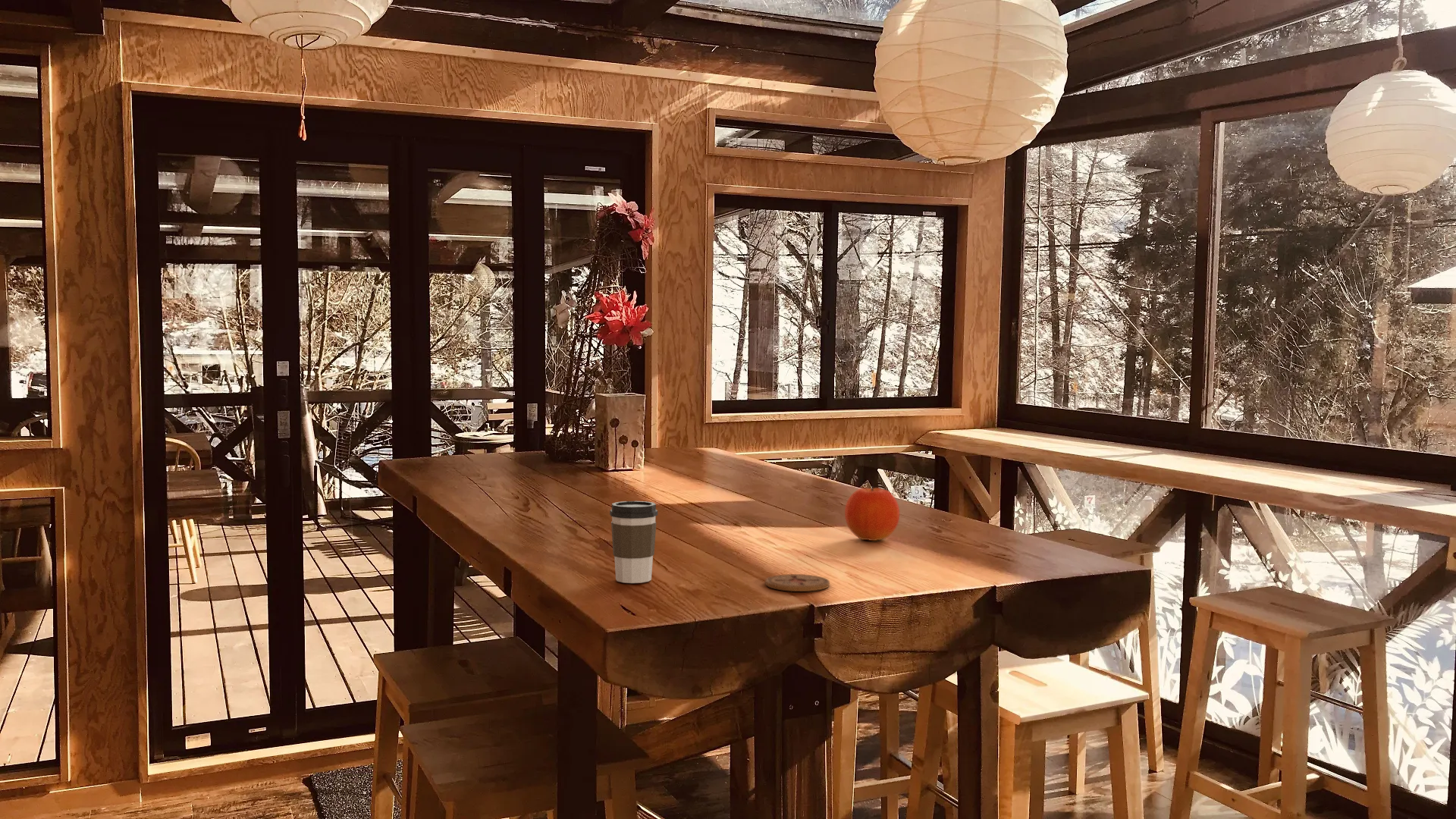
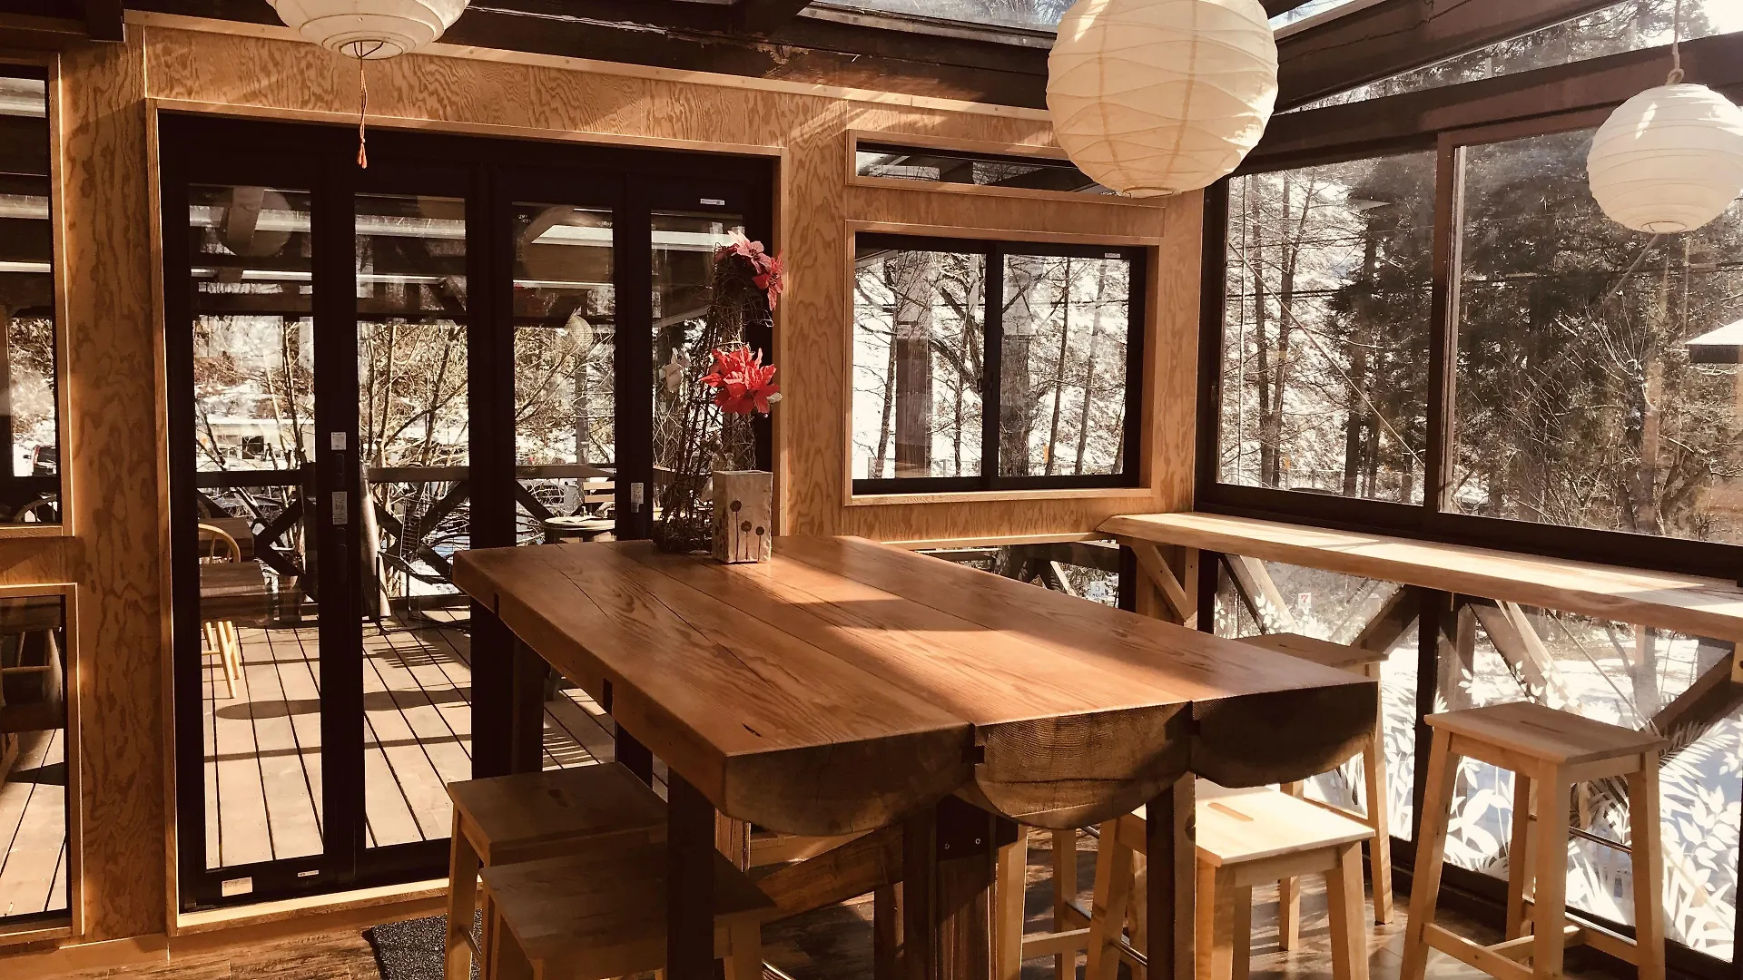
- coaster (797, 582)
- fruit (871, 513)
- coffee cup (633, 541)
